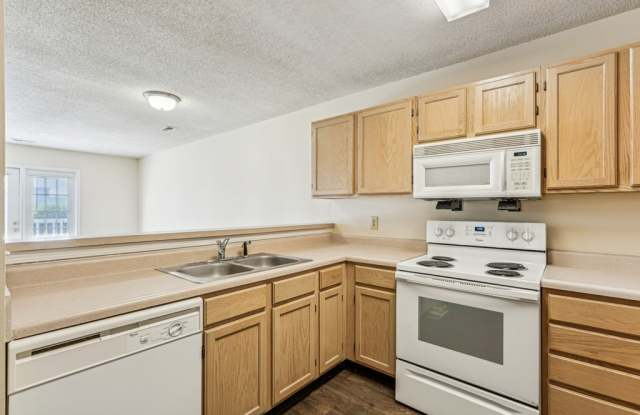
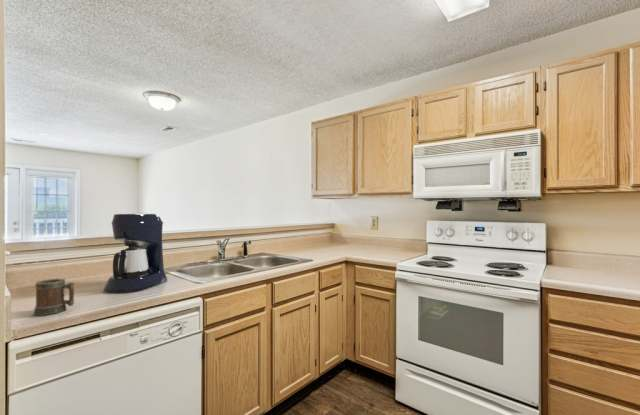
+ coffee maker (137, 249)
+ mug (54, 295)
